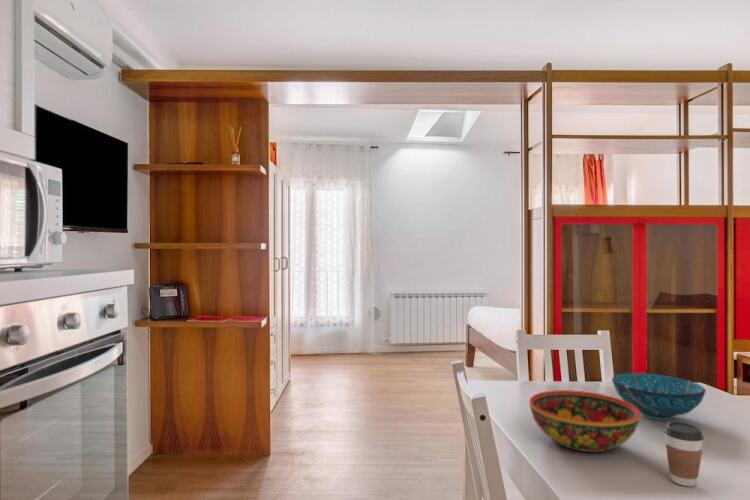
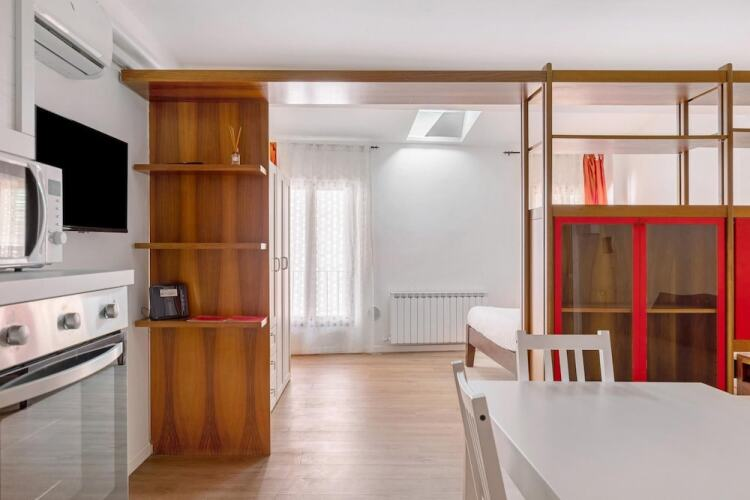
- bowl (582, 423)
- decorative bowl (656, 399)
- coffee cup (683, 454)
